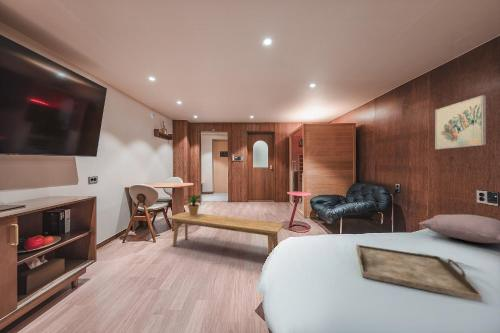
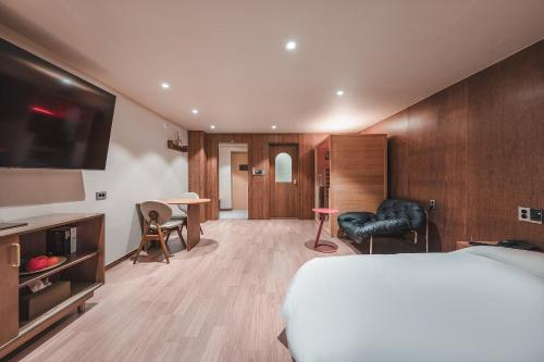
- wall art (457, 125)
- serving tray (403, 261)
- bench (225, 229)
- pillow (464, 226)
- potted plant (193, 205)
